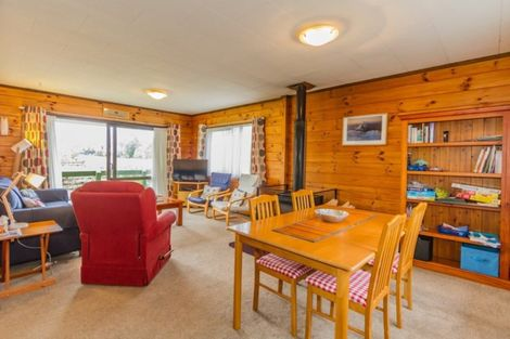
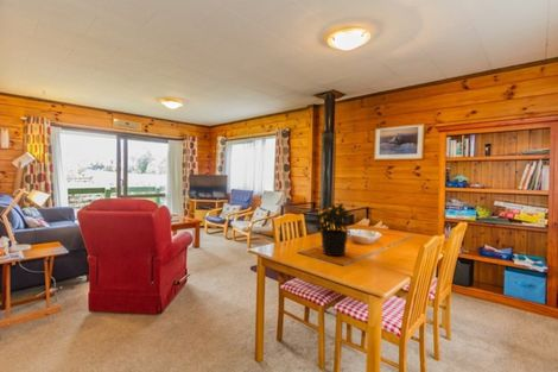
+ potted plant (335, 228)
